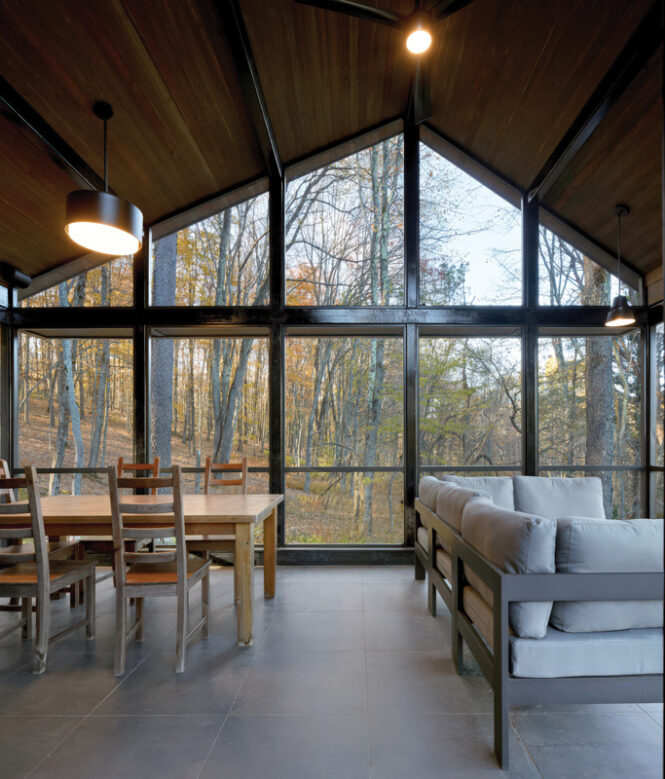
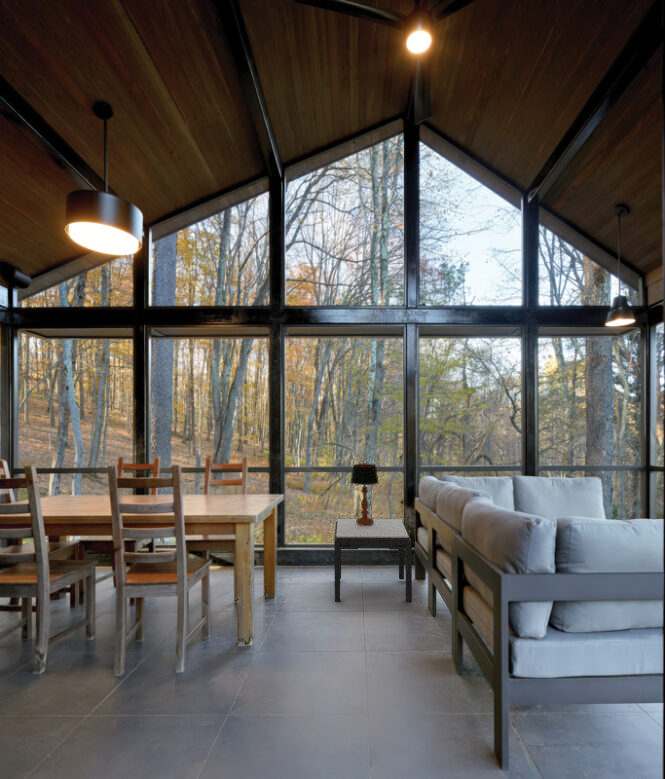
+ table lamp (364, 494)
+ side table (371, 548)
